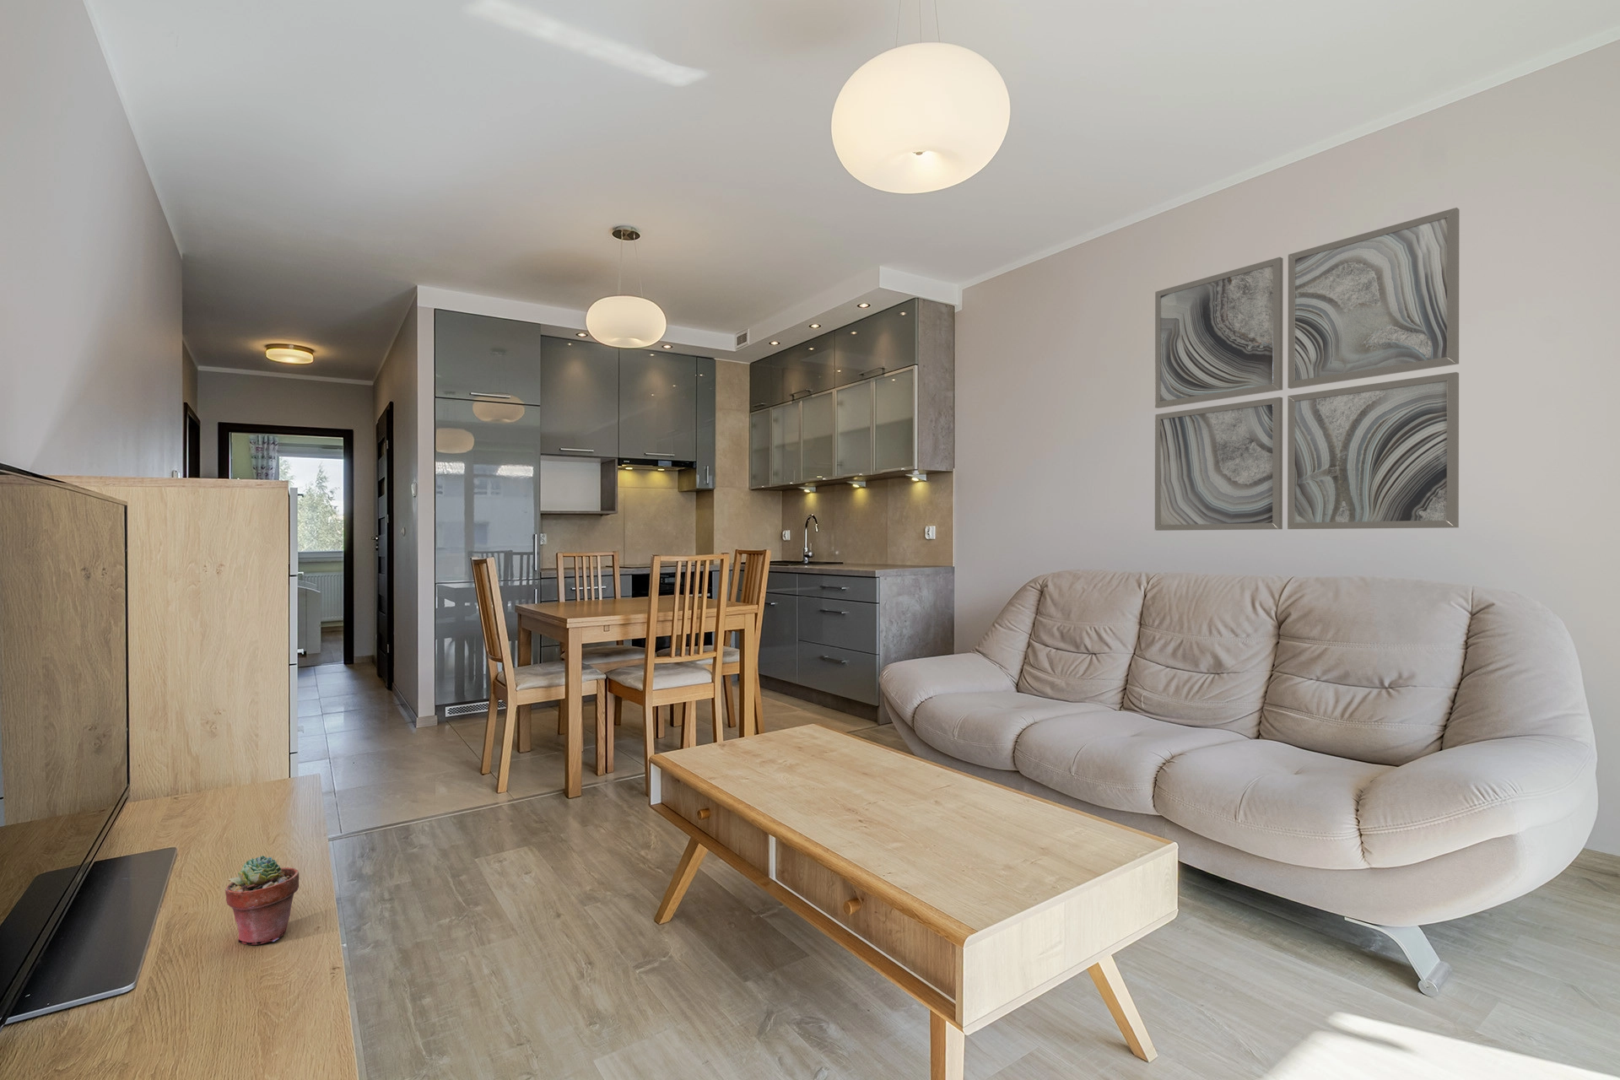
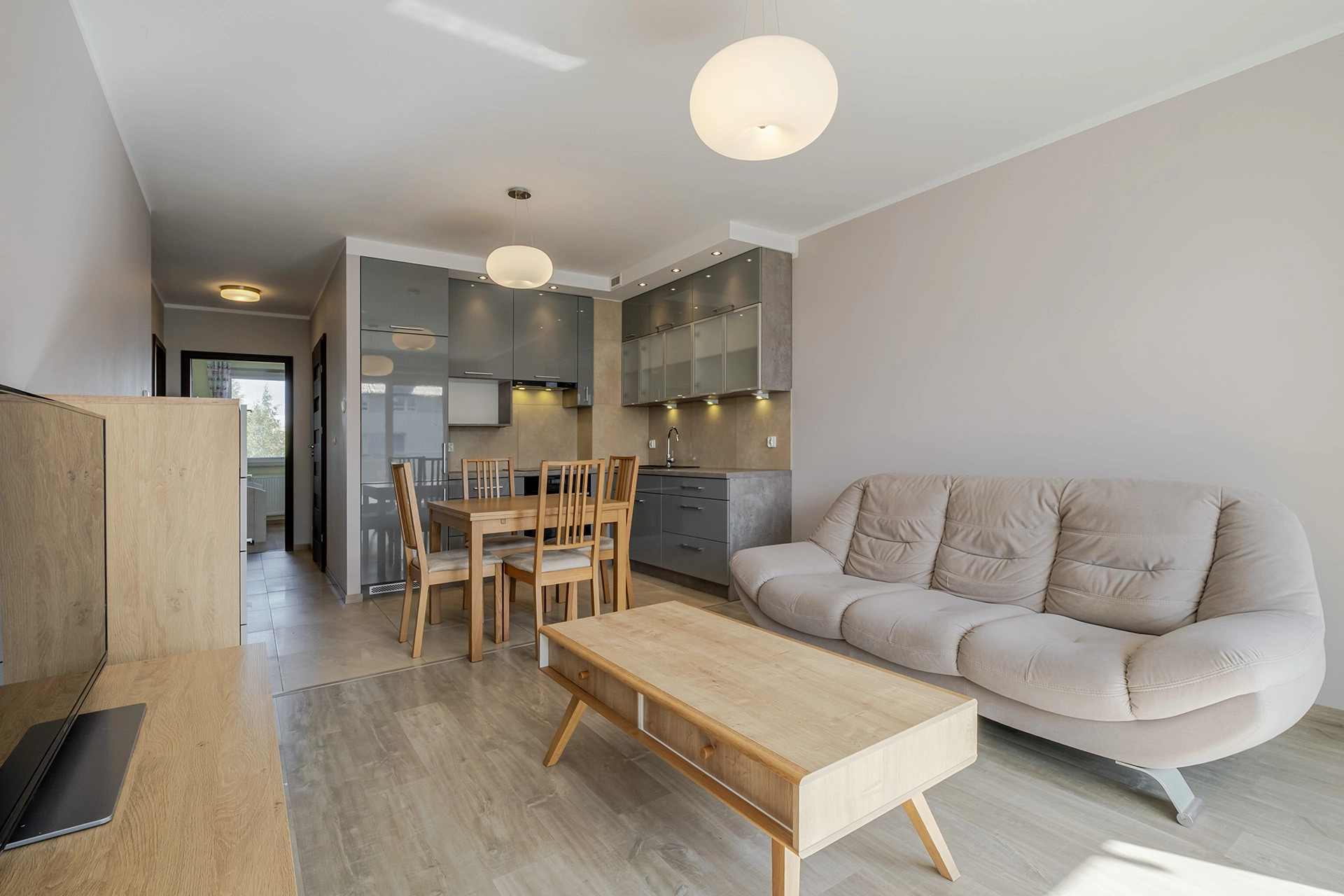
- wall art (1287, 395)
- potted succulent (263, 896)
